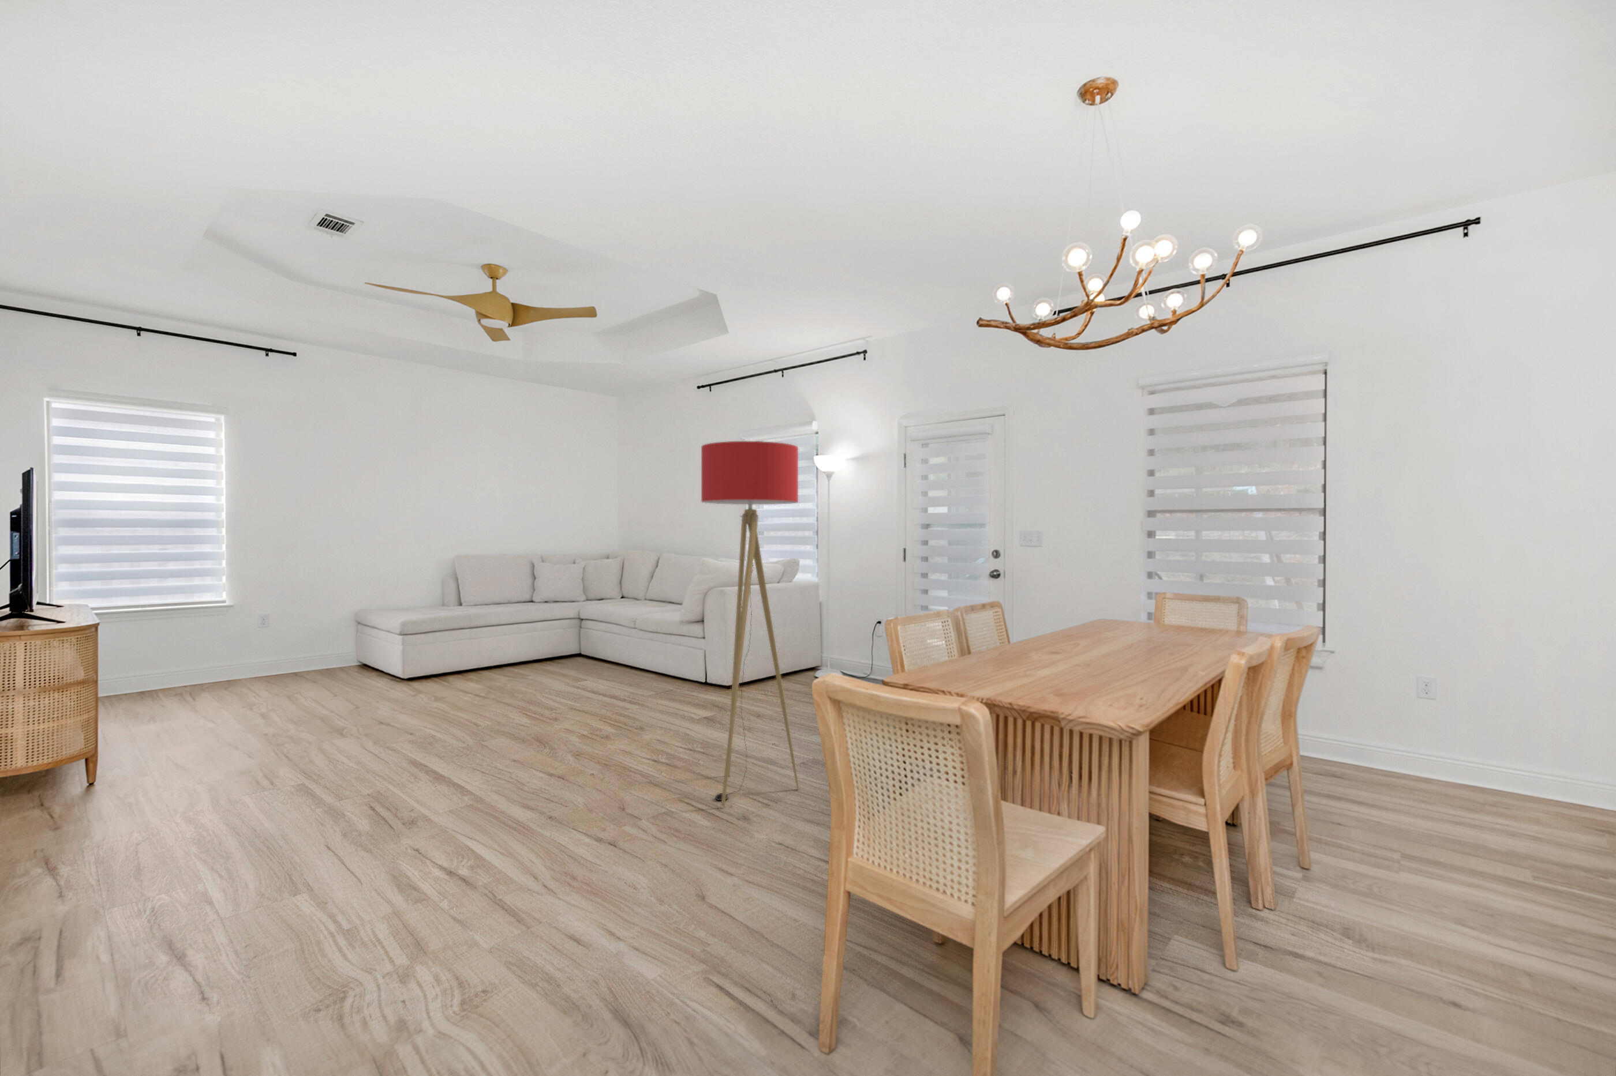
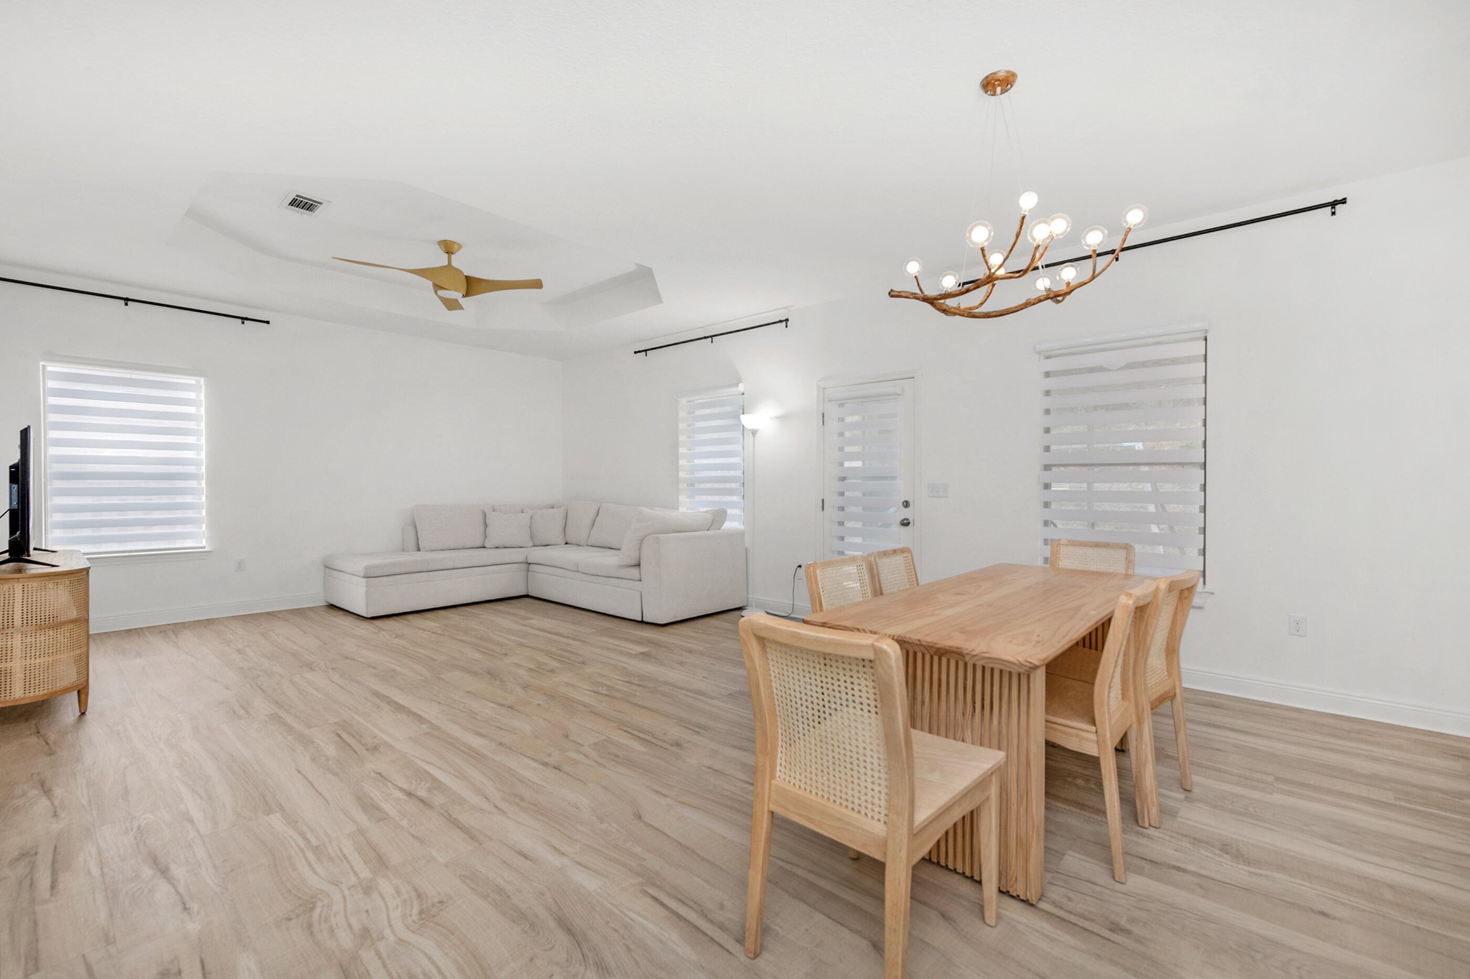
- floor lamp (751, 618)
